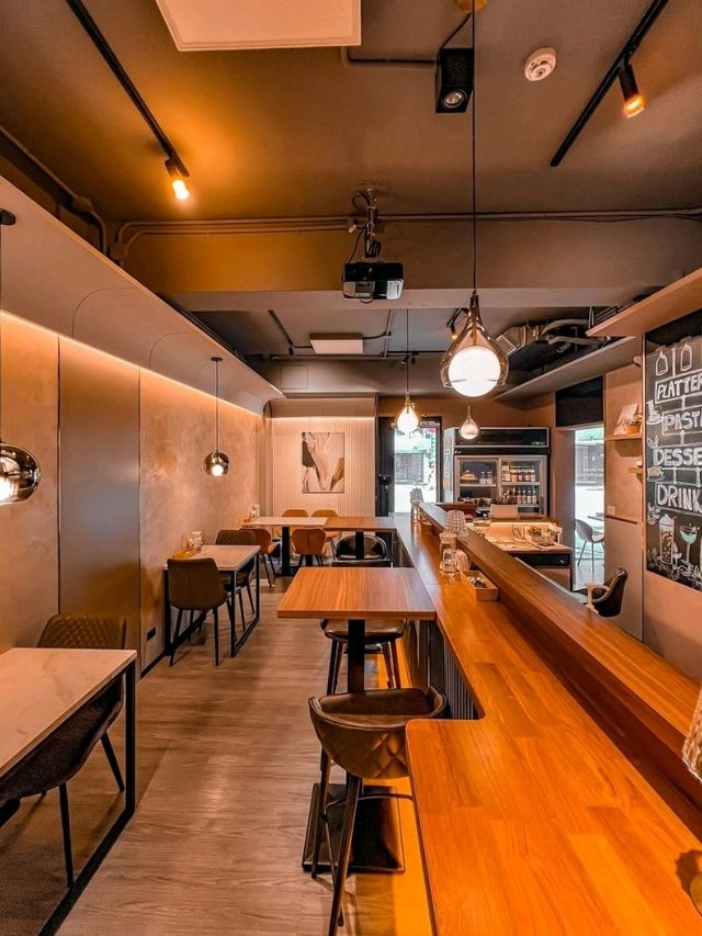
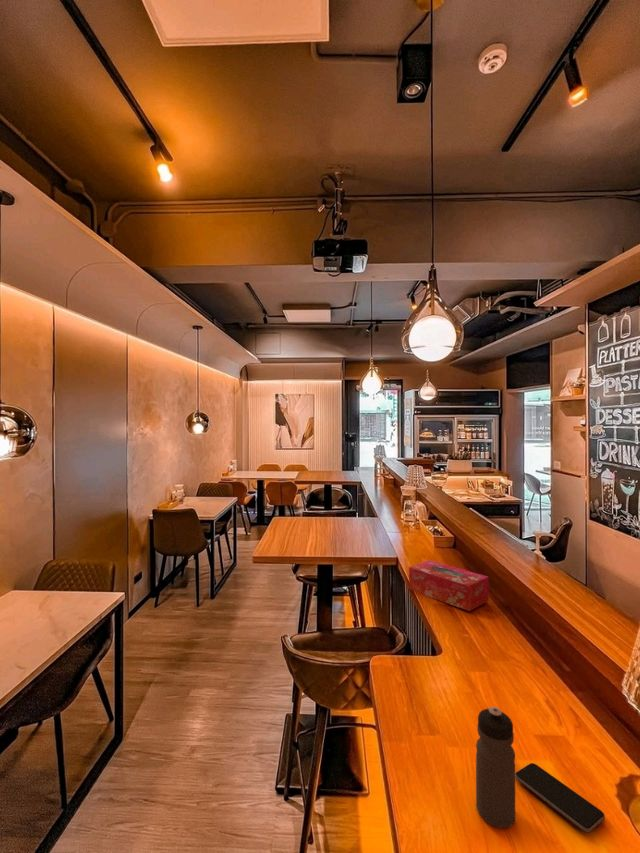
+ tissue box (447, 583)
+ water bottle (495, 761)
+ smartphone (557, 794)
